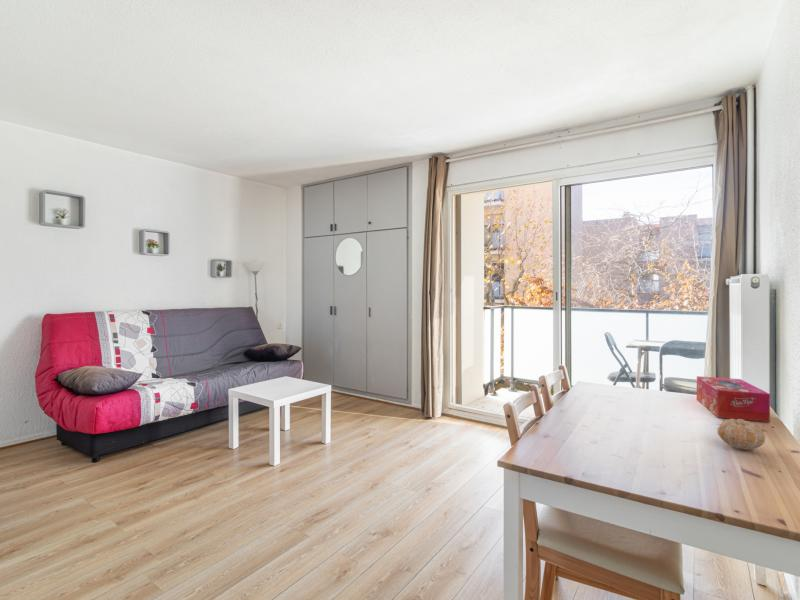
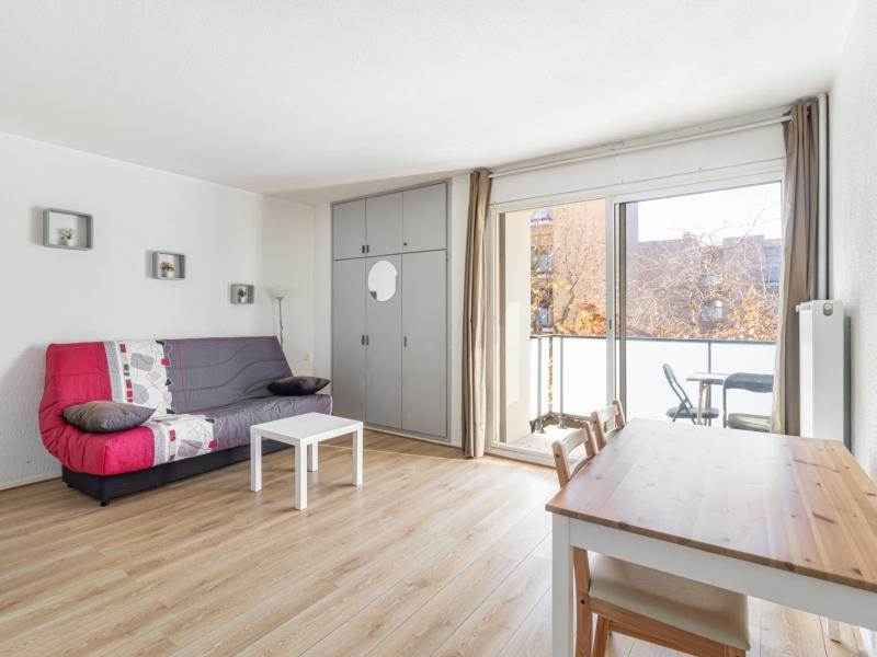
- tissue box (729, 397)
- fruit (740, 434)
